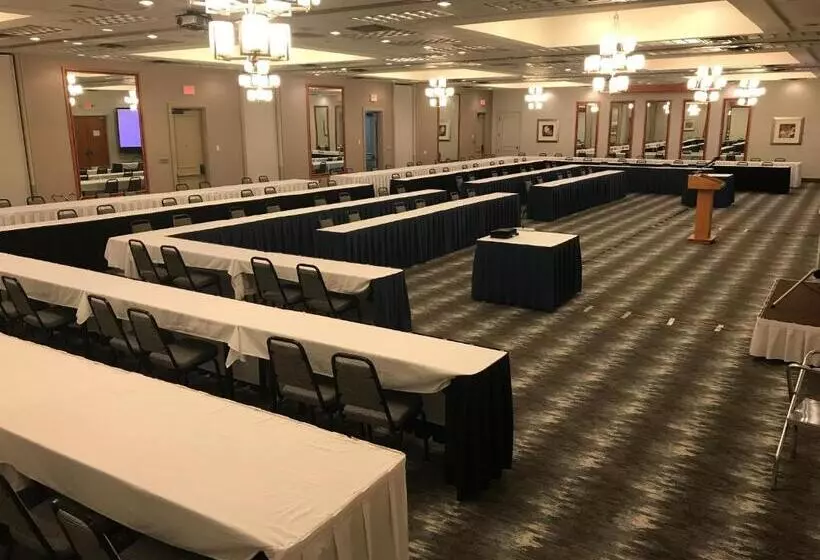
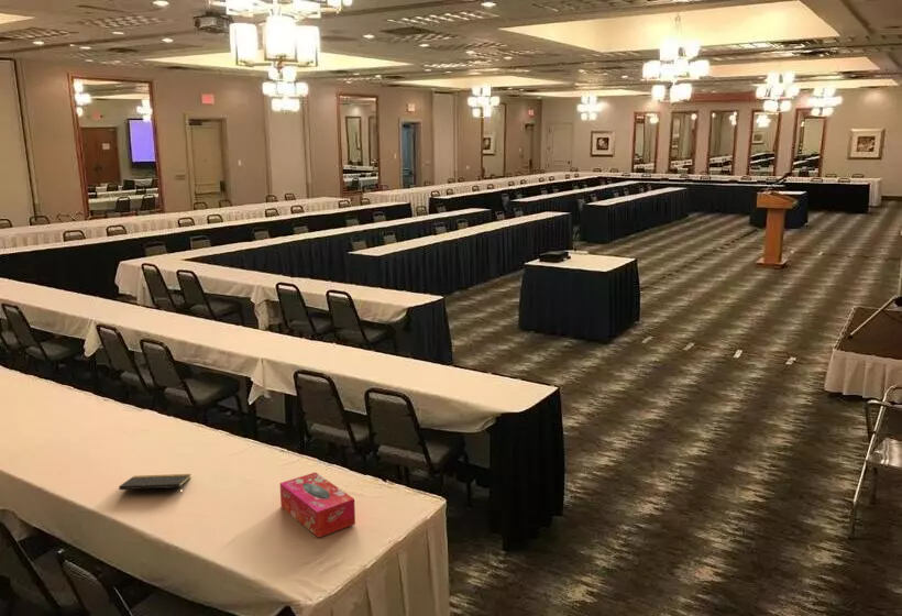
+ notepad (155, 481)
+ tissue box (317, 503)
